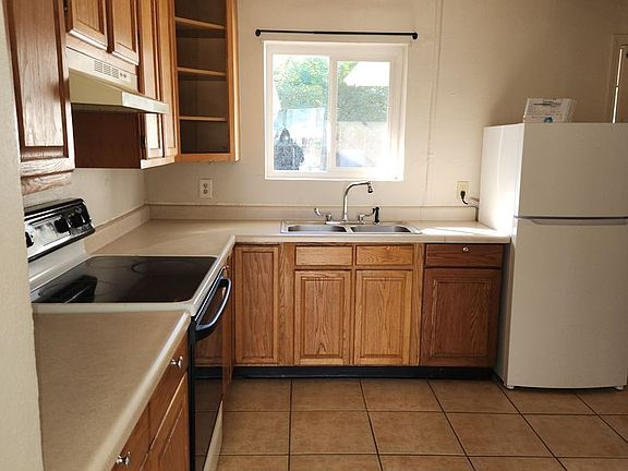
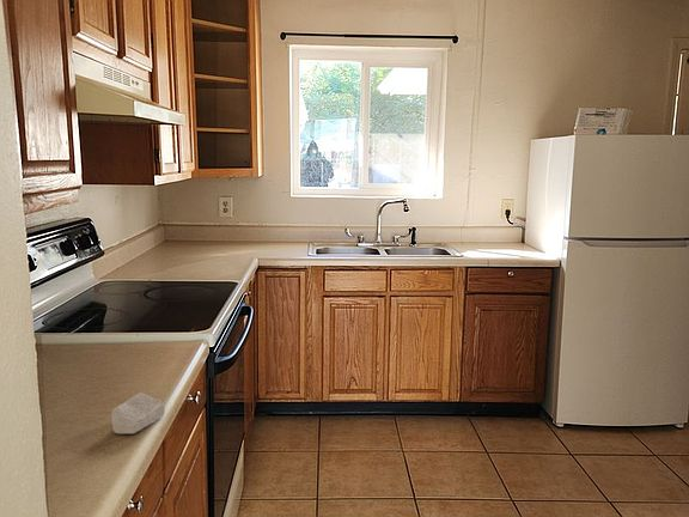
+ soap bar (136, 413)
